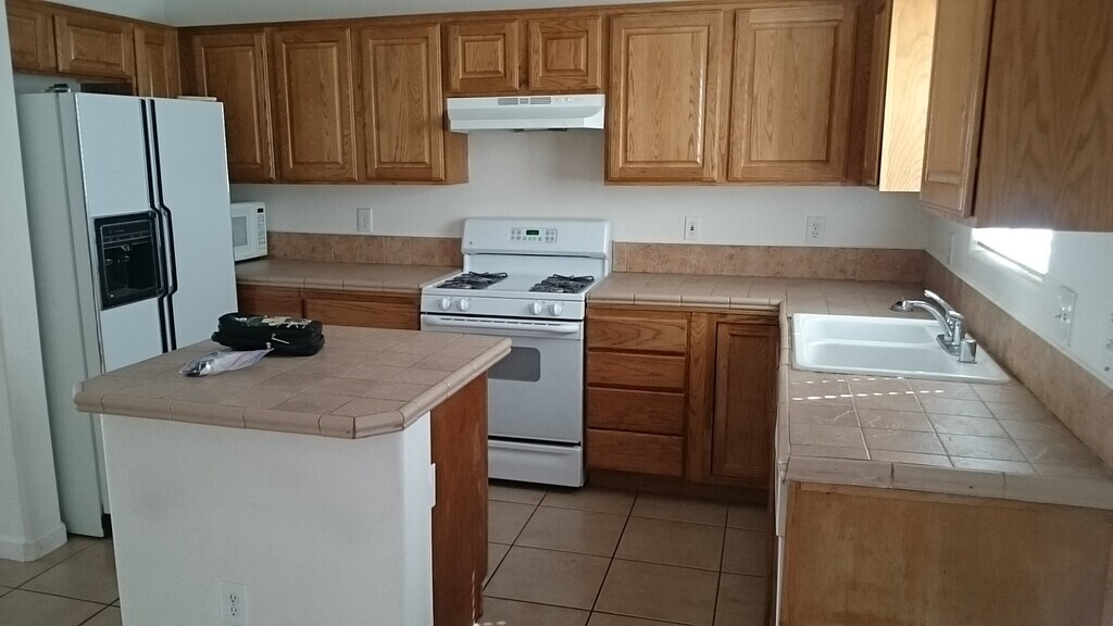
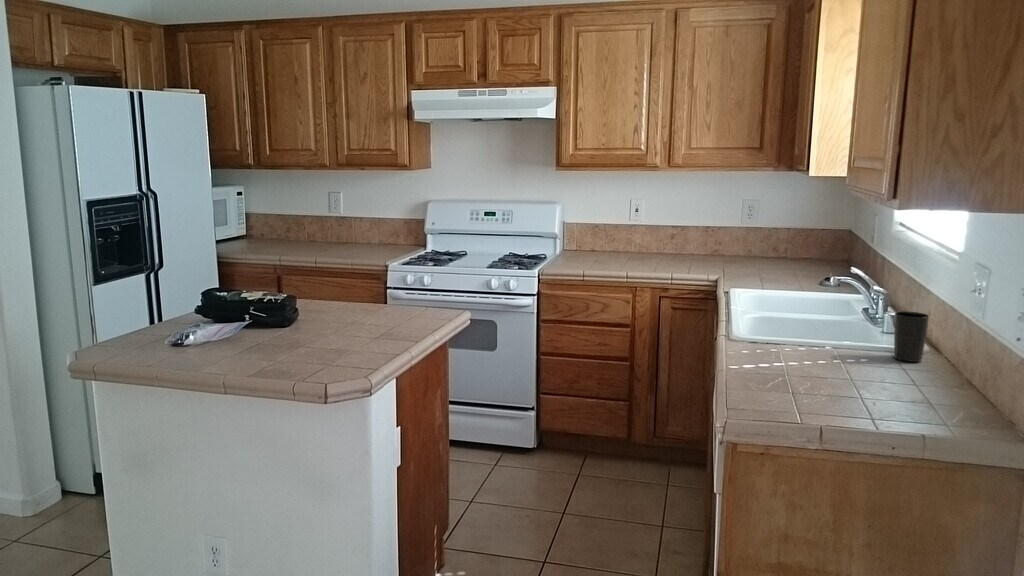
+ cup (909, 336)
